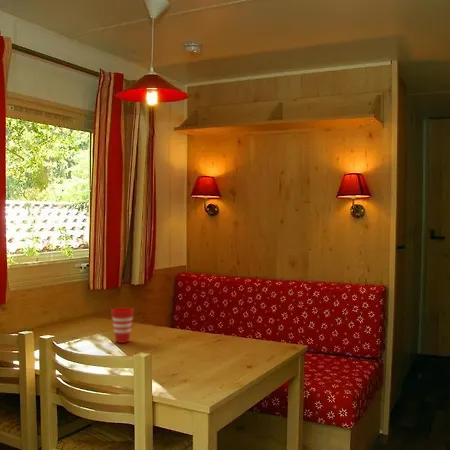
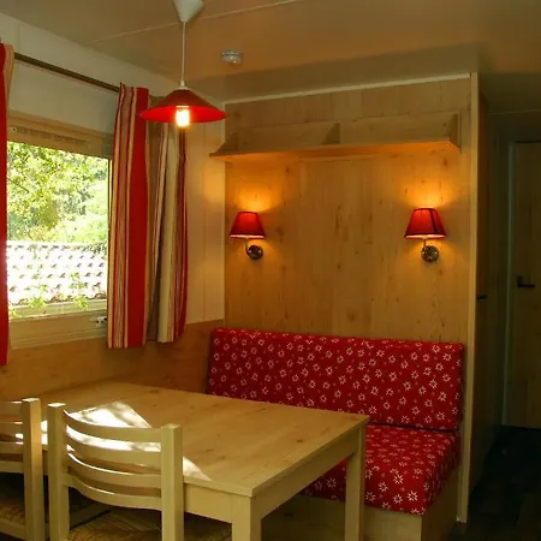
- cup (122, 325)
